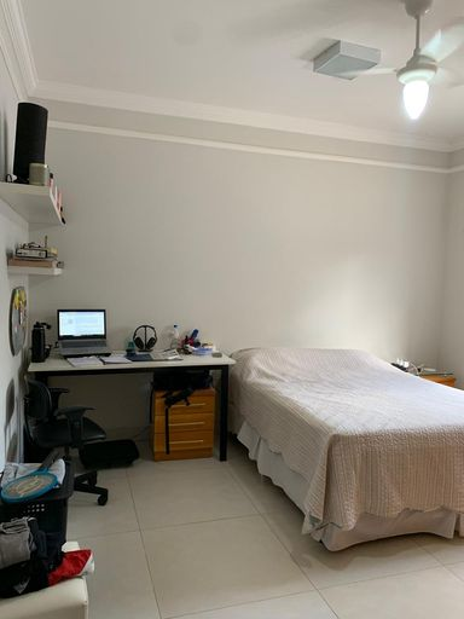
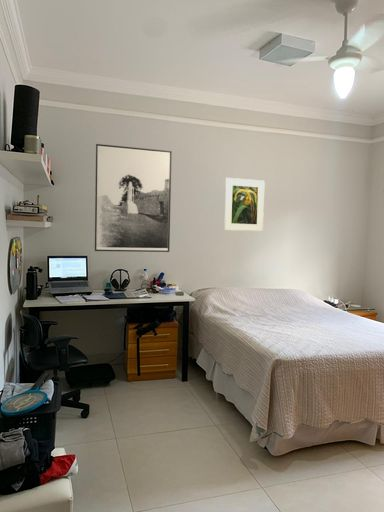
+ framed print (244, 205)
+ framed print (134, 200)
